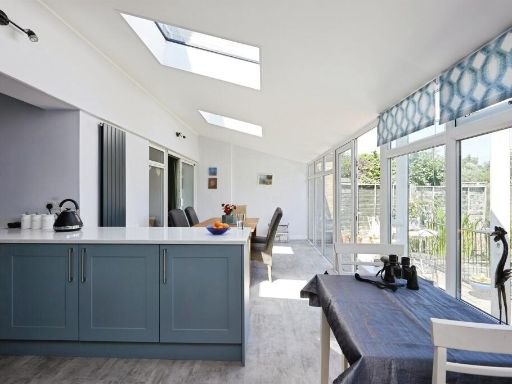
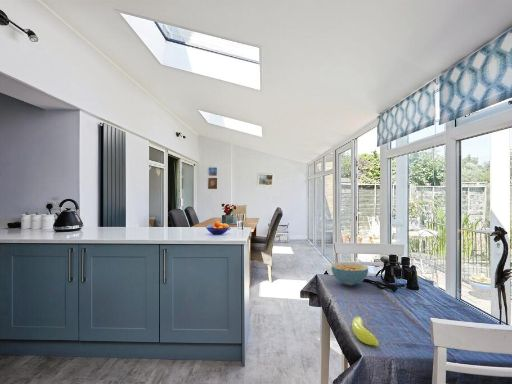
+ cereal bowl (349, 275)
+ banana (364, 327)
